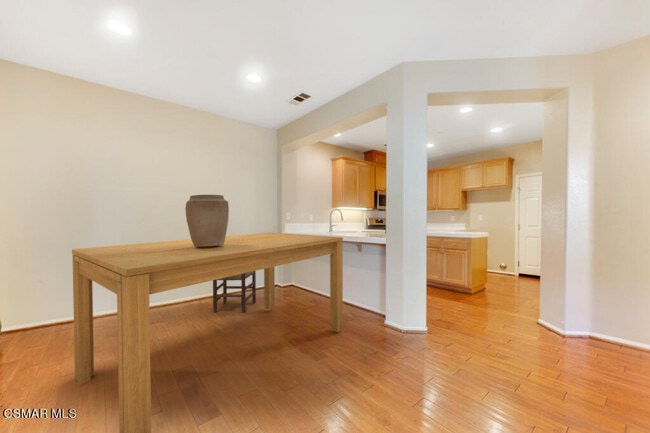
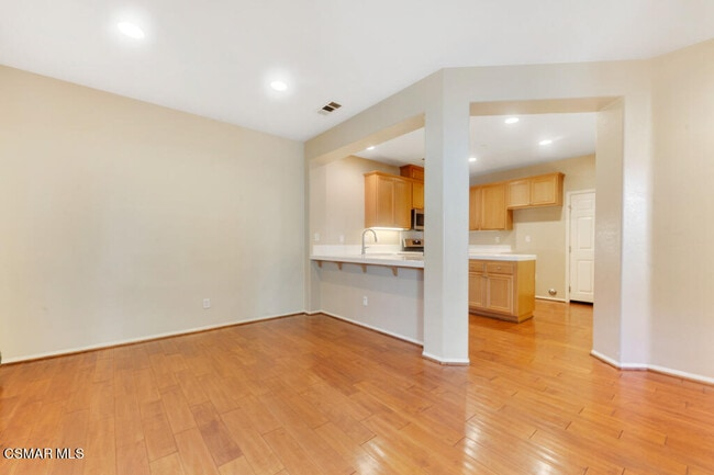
- vase (208, 220)
- dining chair (234, 275)
- dining table (229, 276)
